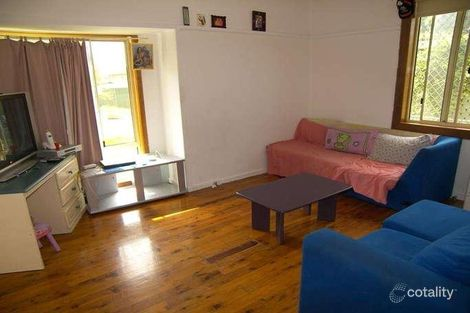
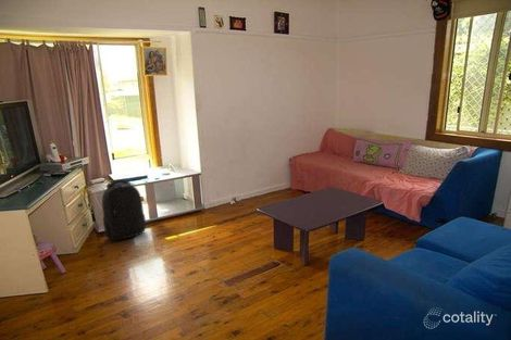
+ backpack (122, 207)
